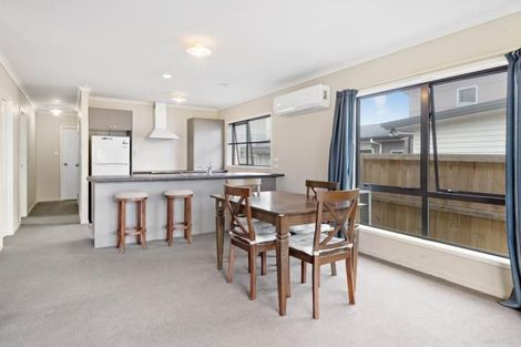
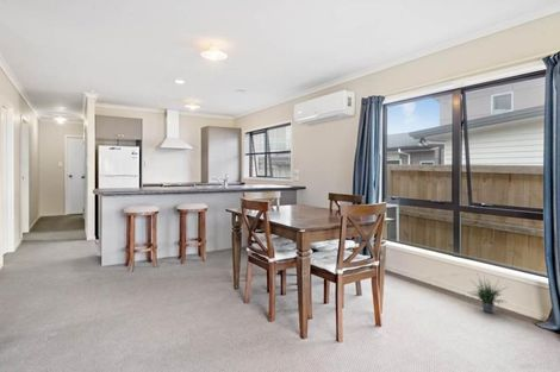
+ potted plant (489, 291)
